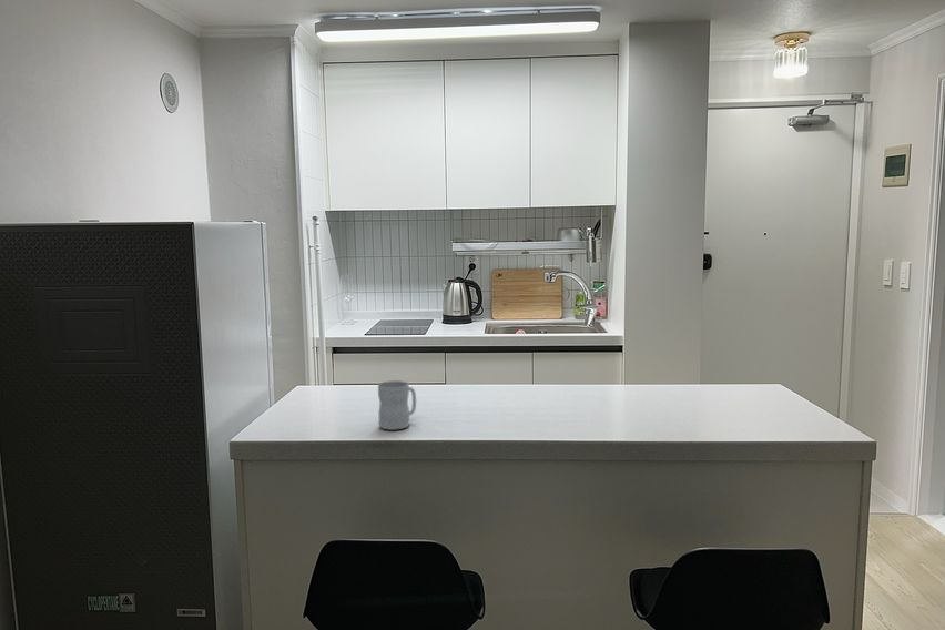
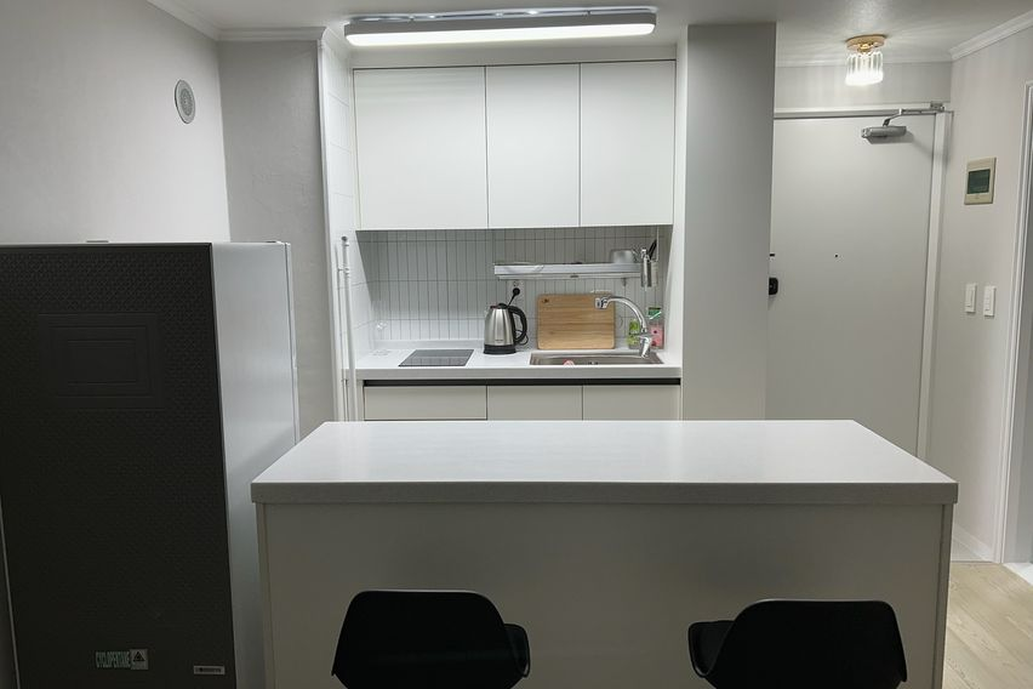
- mug (399, 404)
